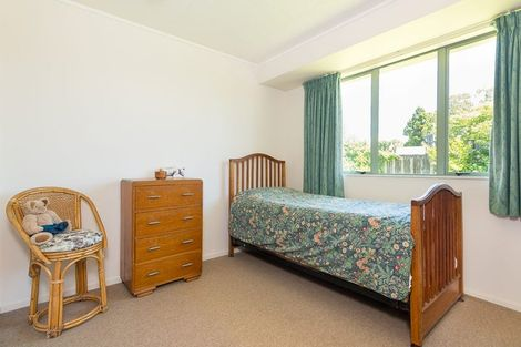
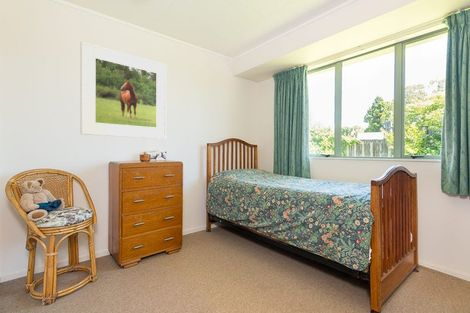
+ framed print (128, 95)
